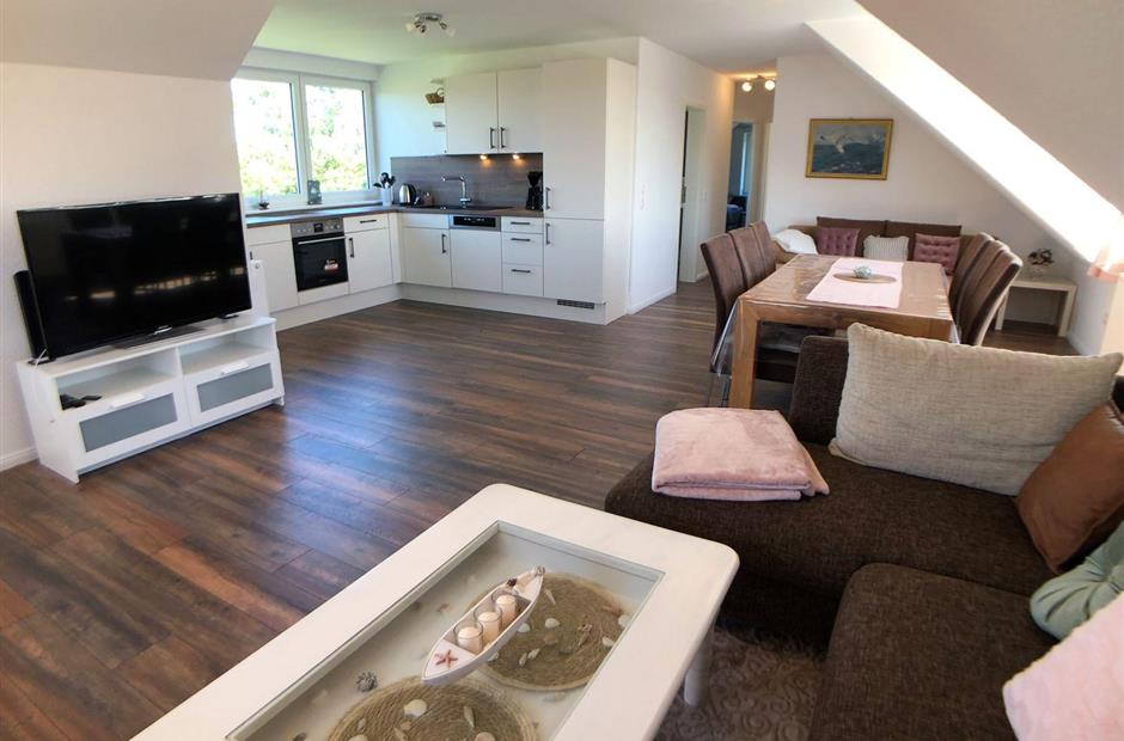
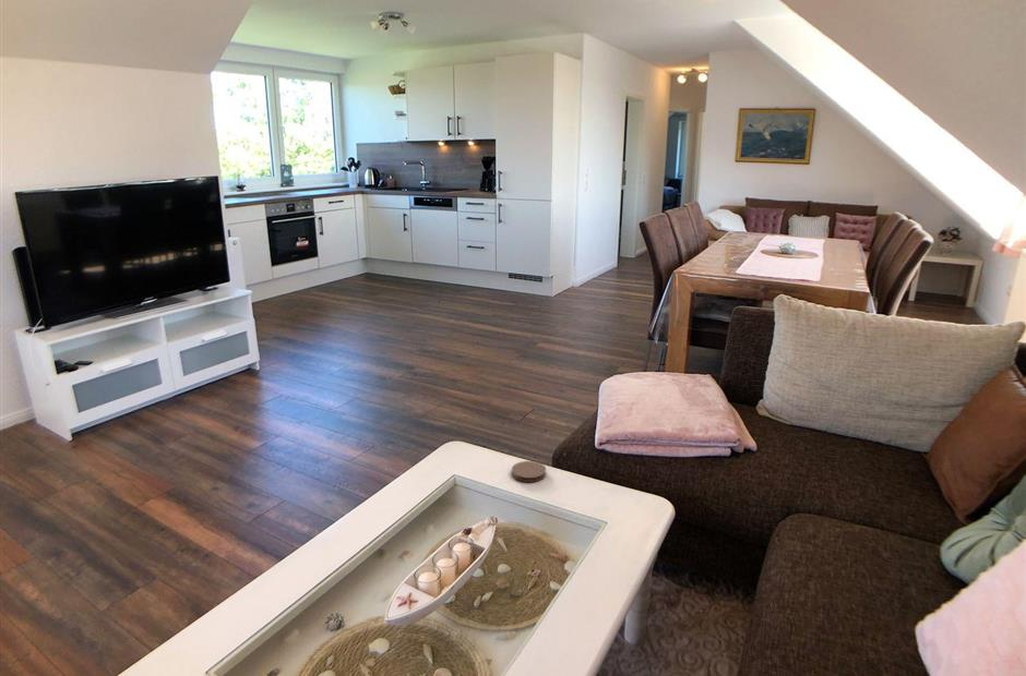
+ coaster (528, 471)
